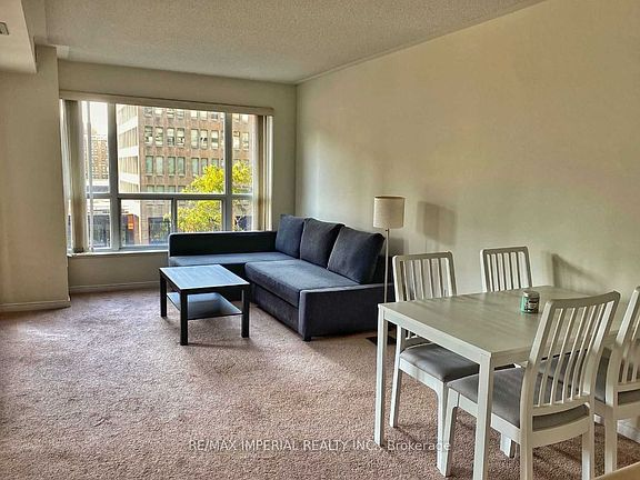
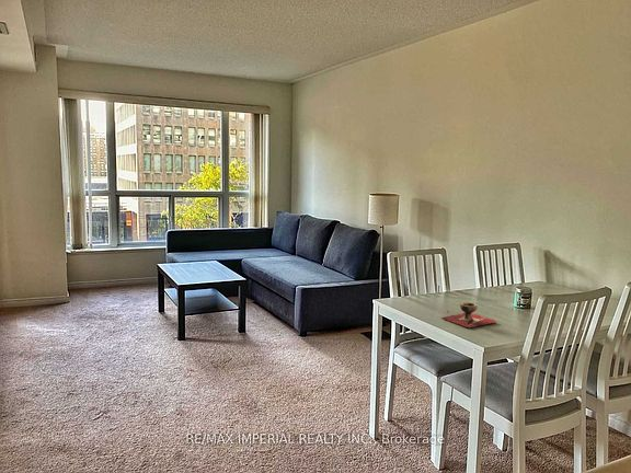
+ decorative bowl (469, 312)
